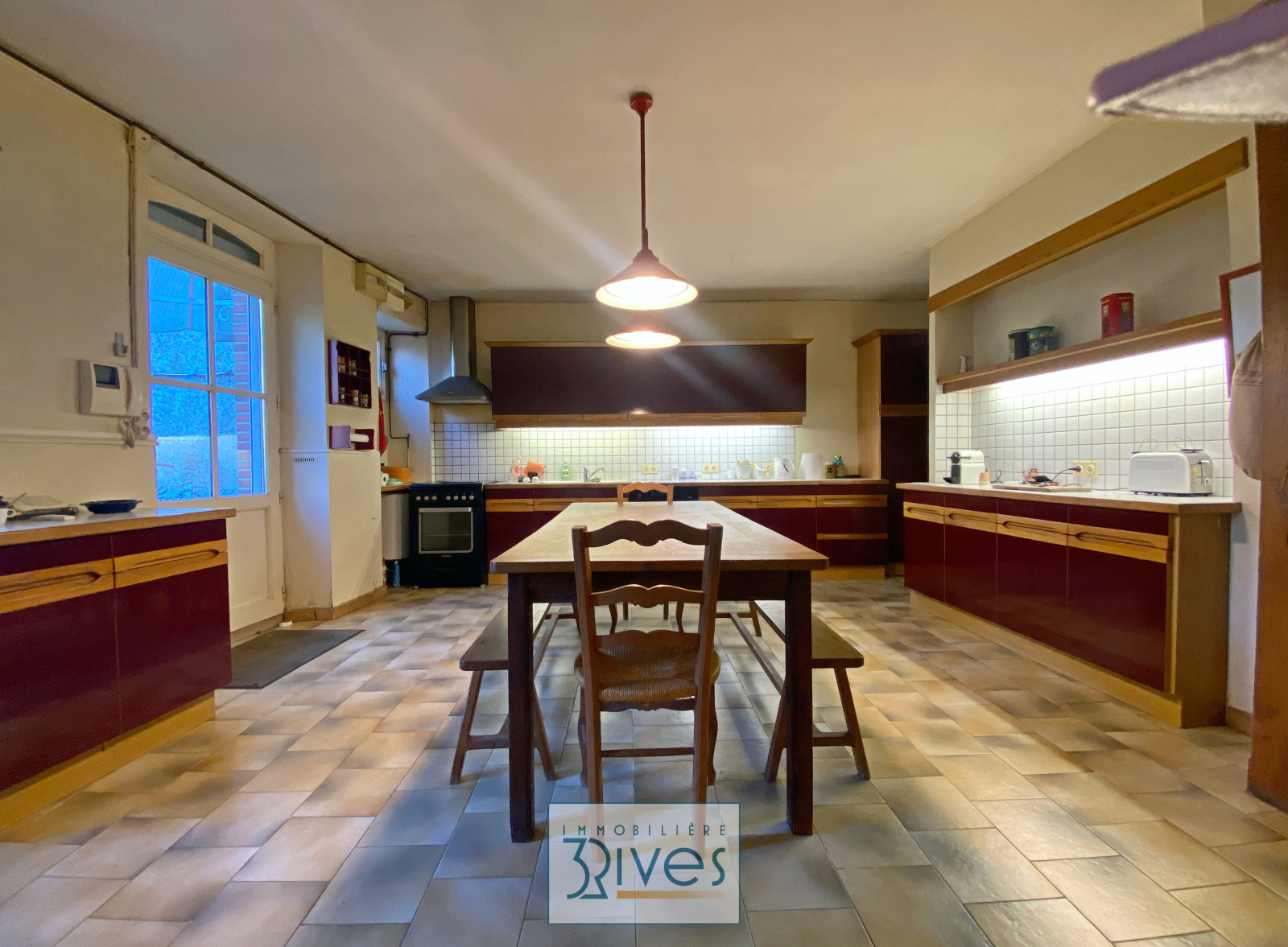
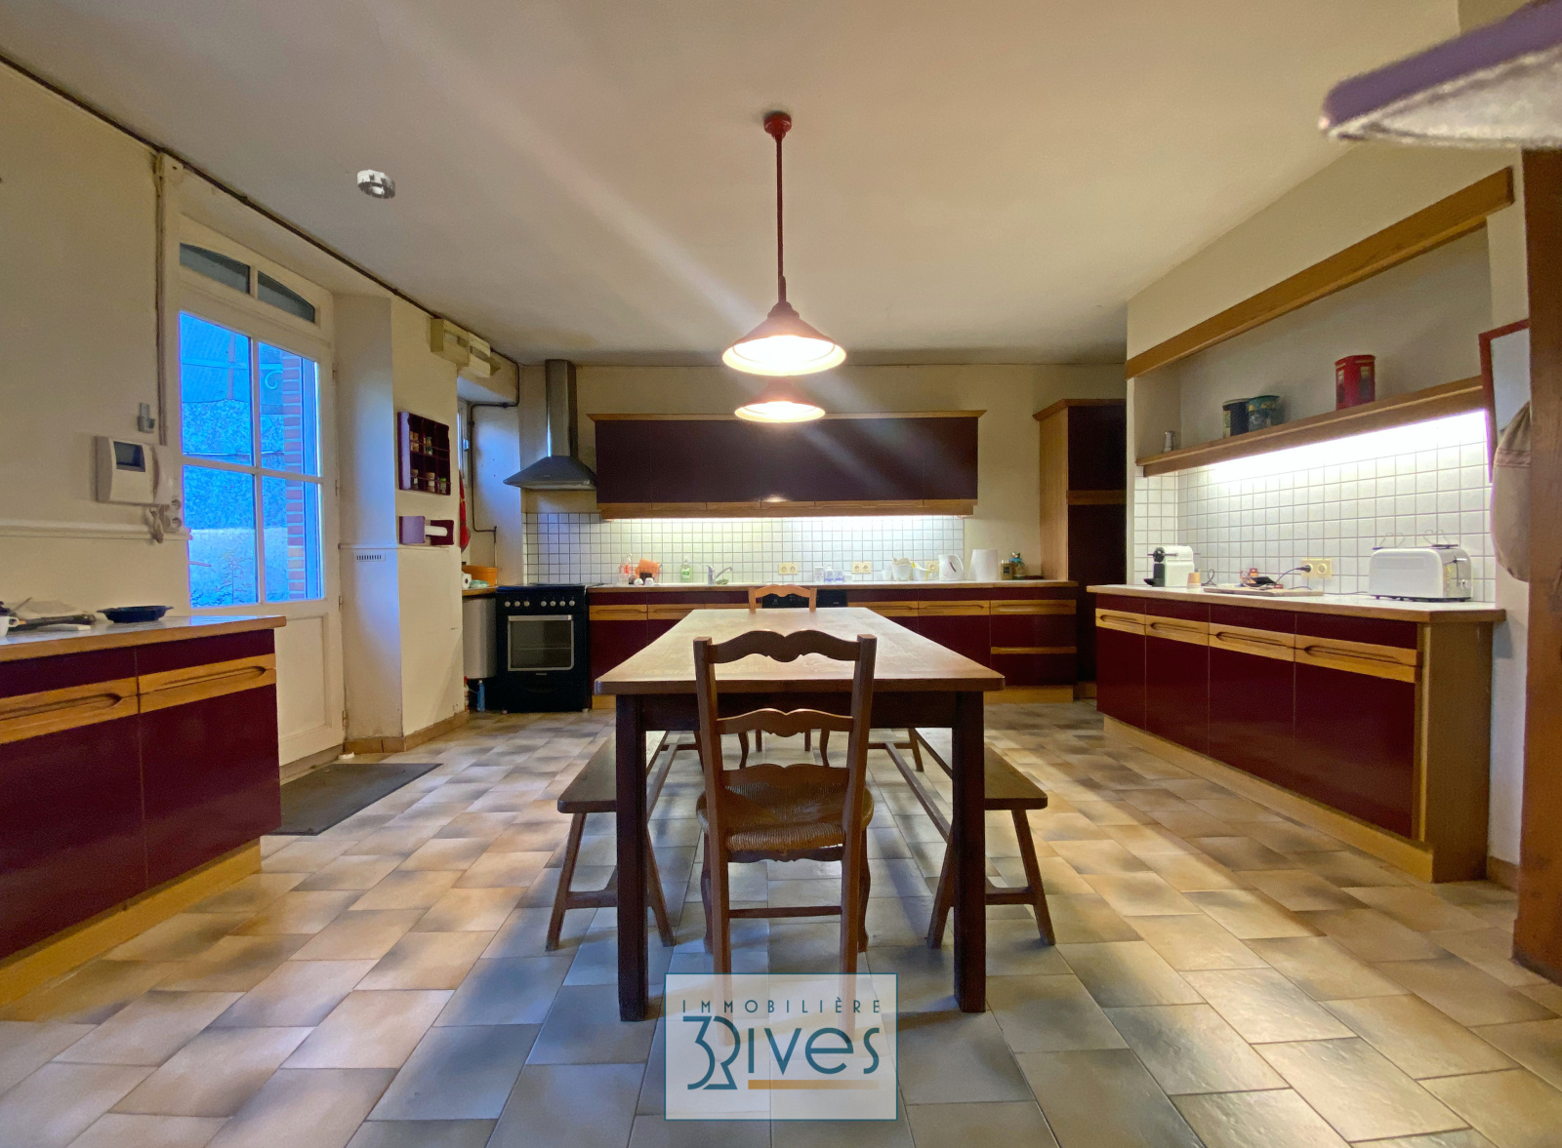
+ smoke detector (376, 183)
